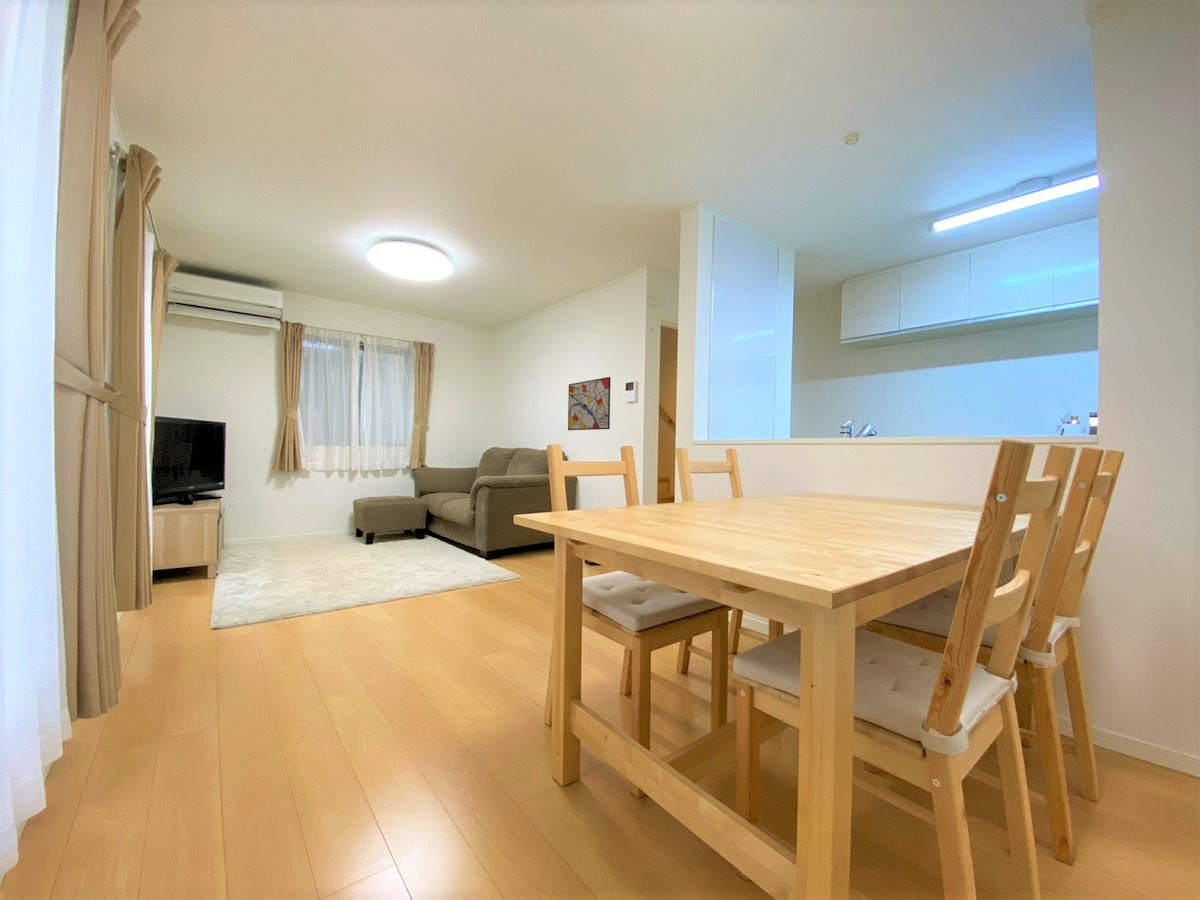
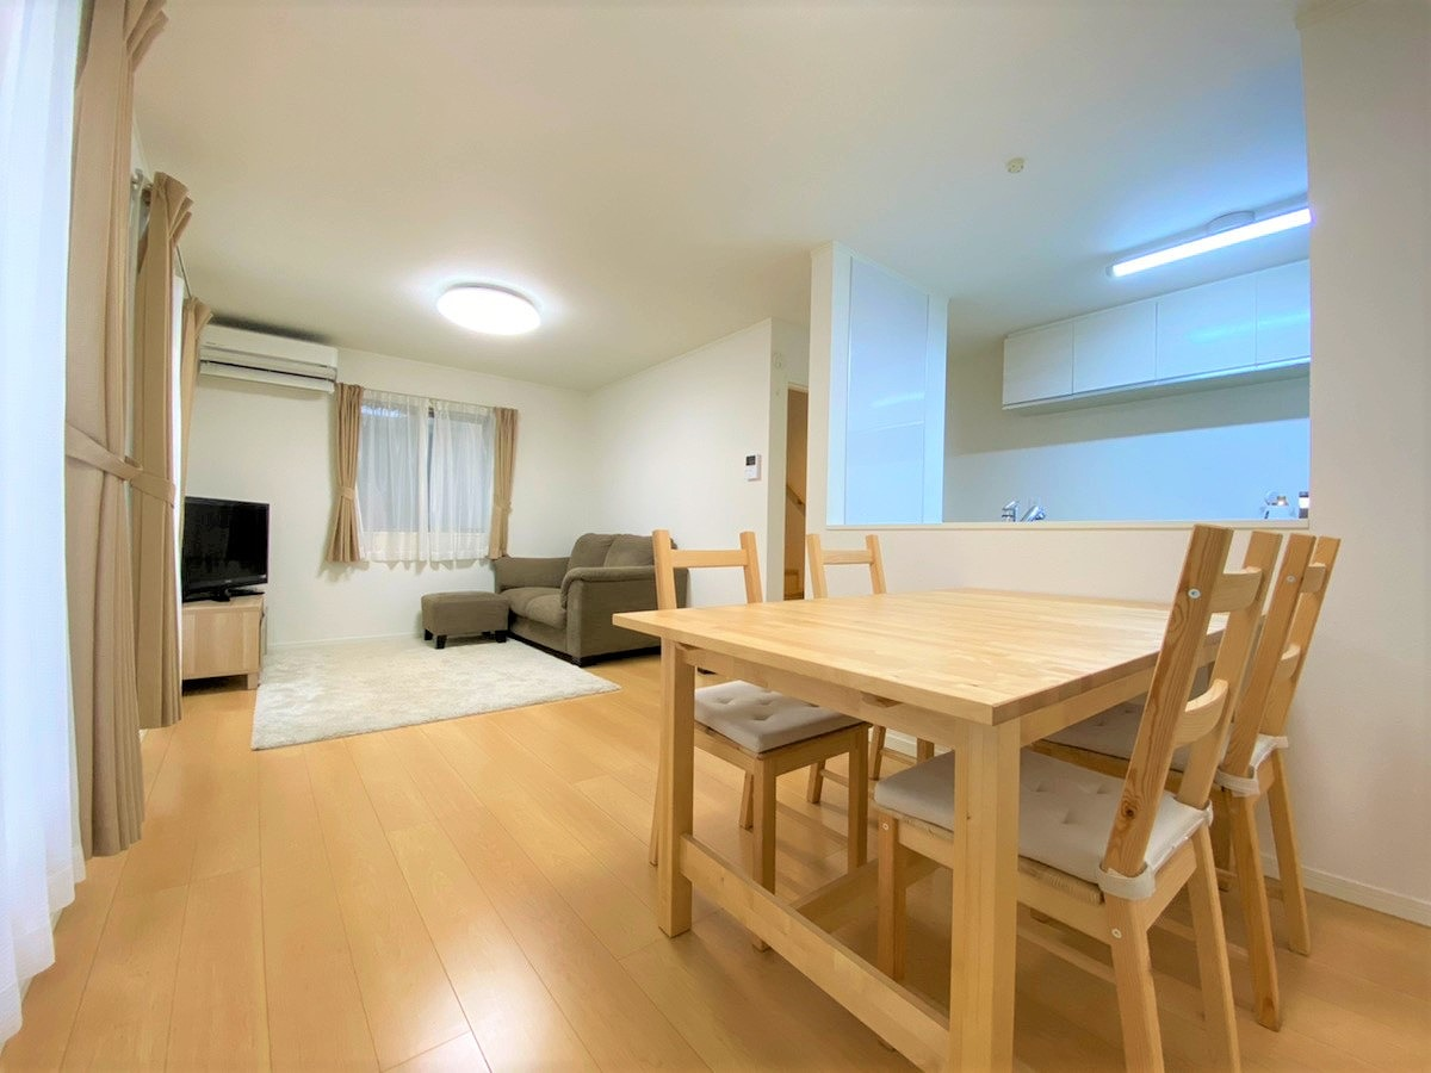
- wall art (587, 405)
